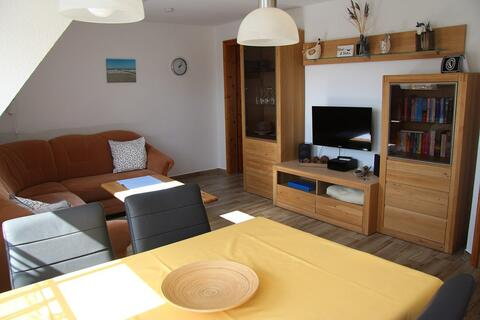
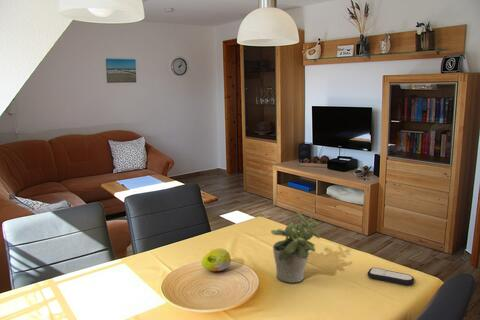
+ potted plant (299, 248)
+ remote control (390, 276)
+ fruit (216, 260)
